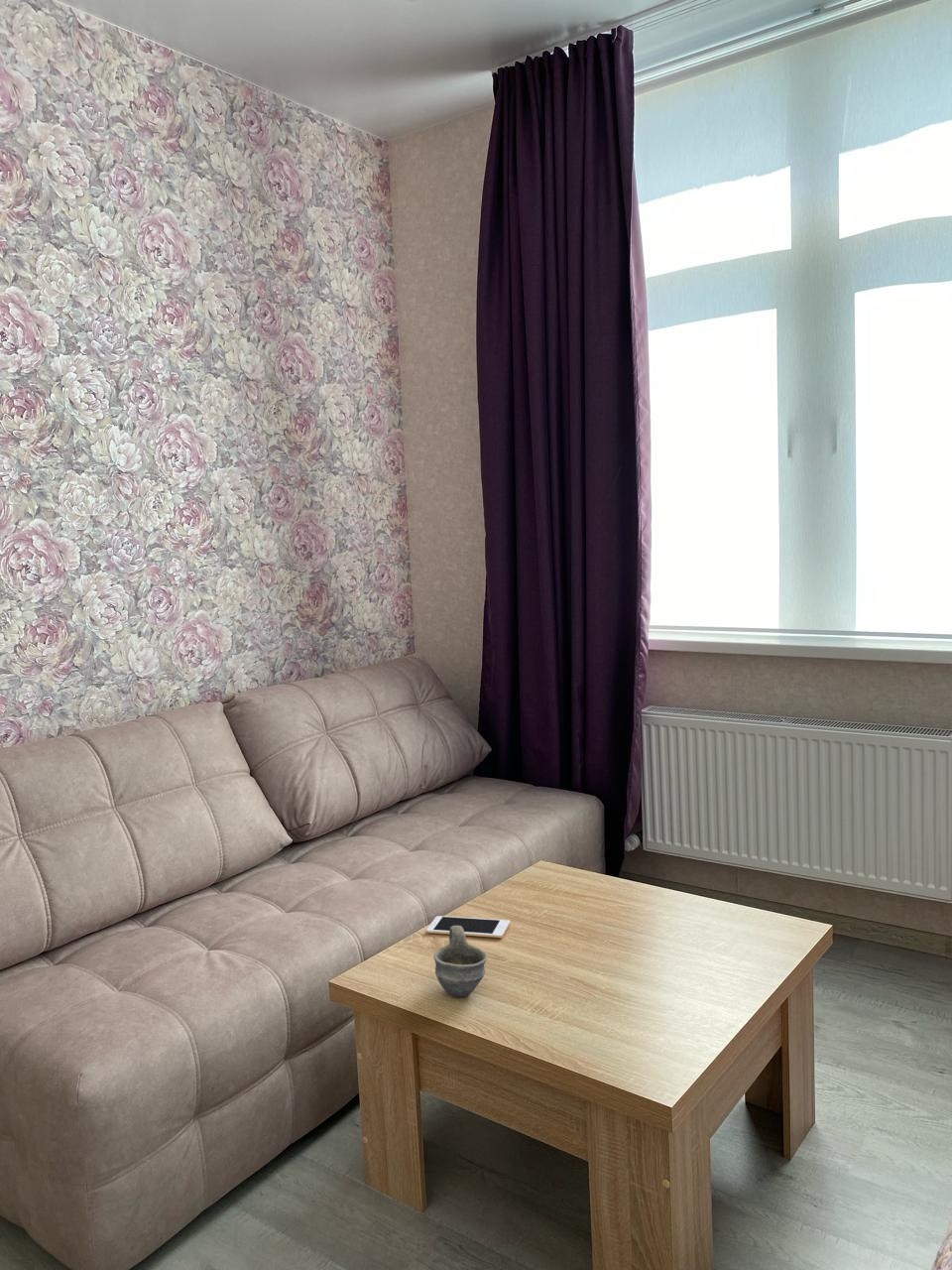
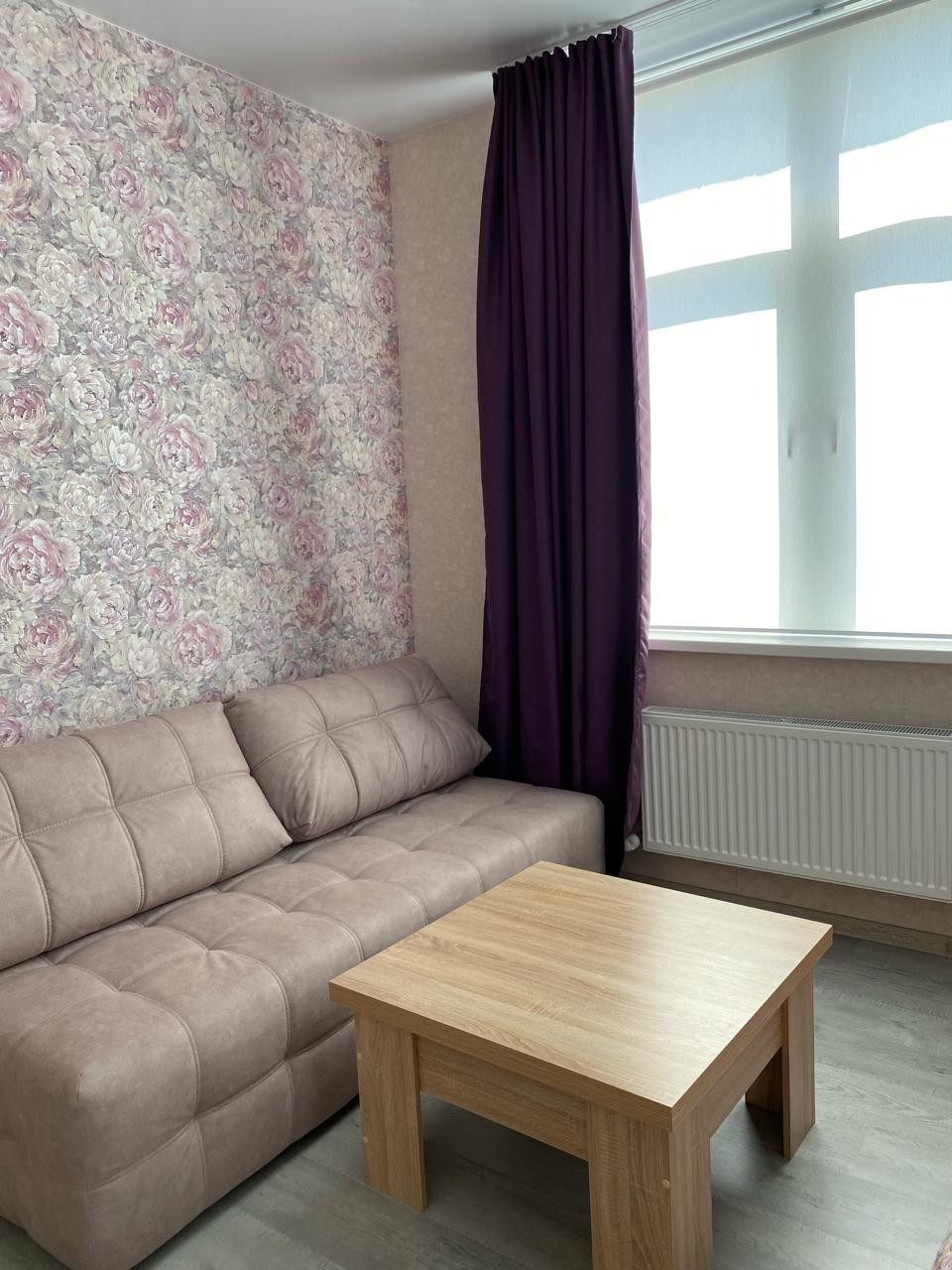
- cup (462, 962)
- cell phone (468, 926)
